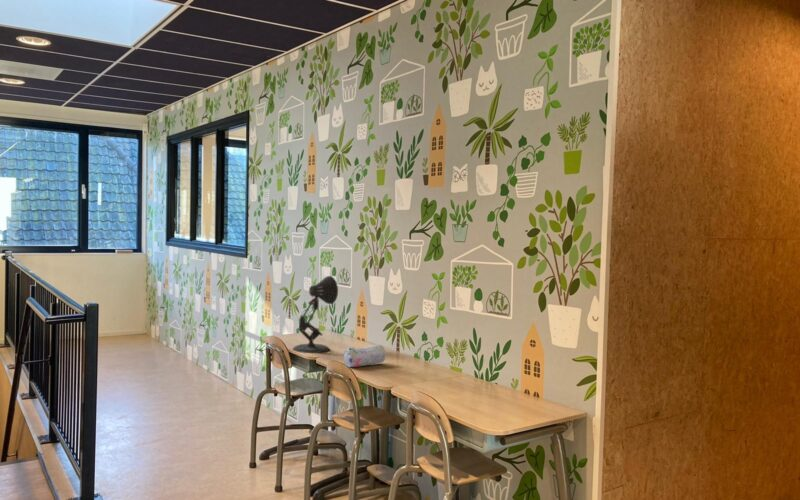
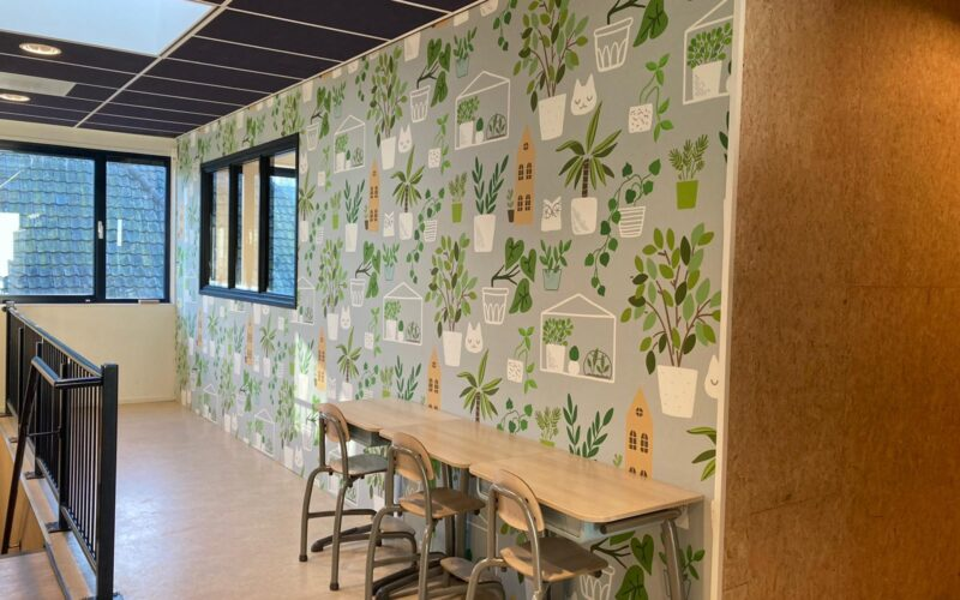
- pencil case (364, 355)
- desk lamp (313, 312)
